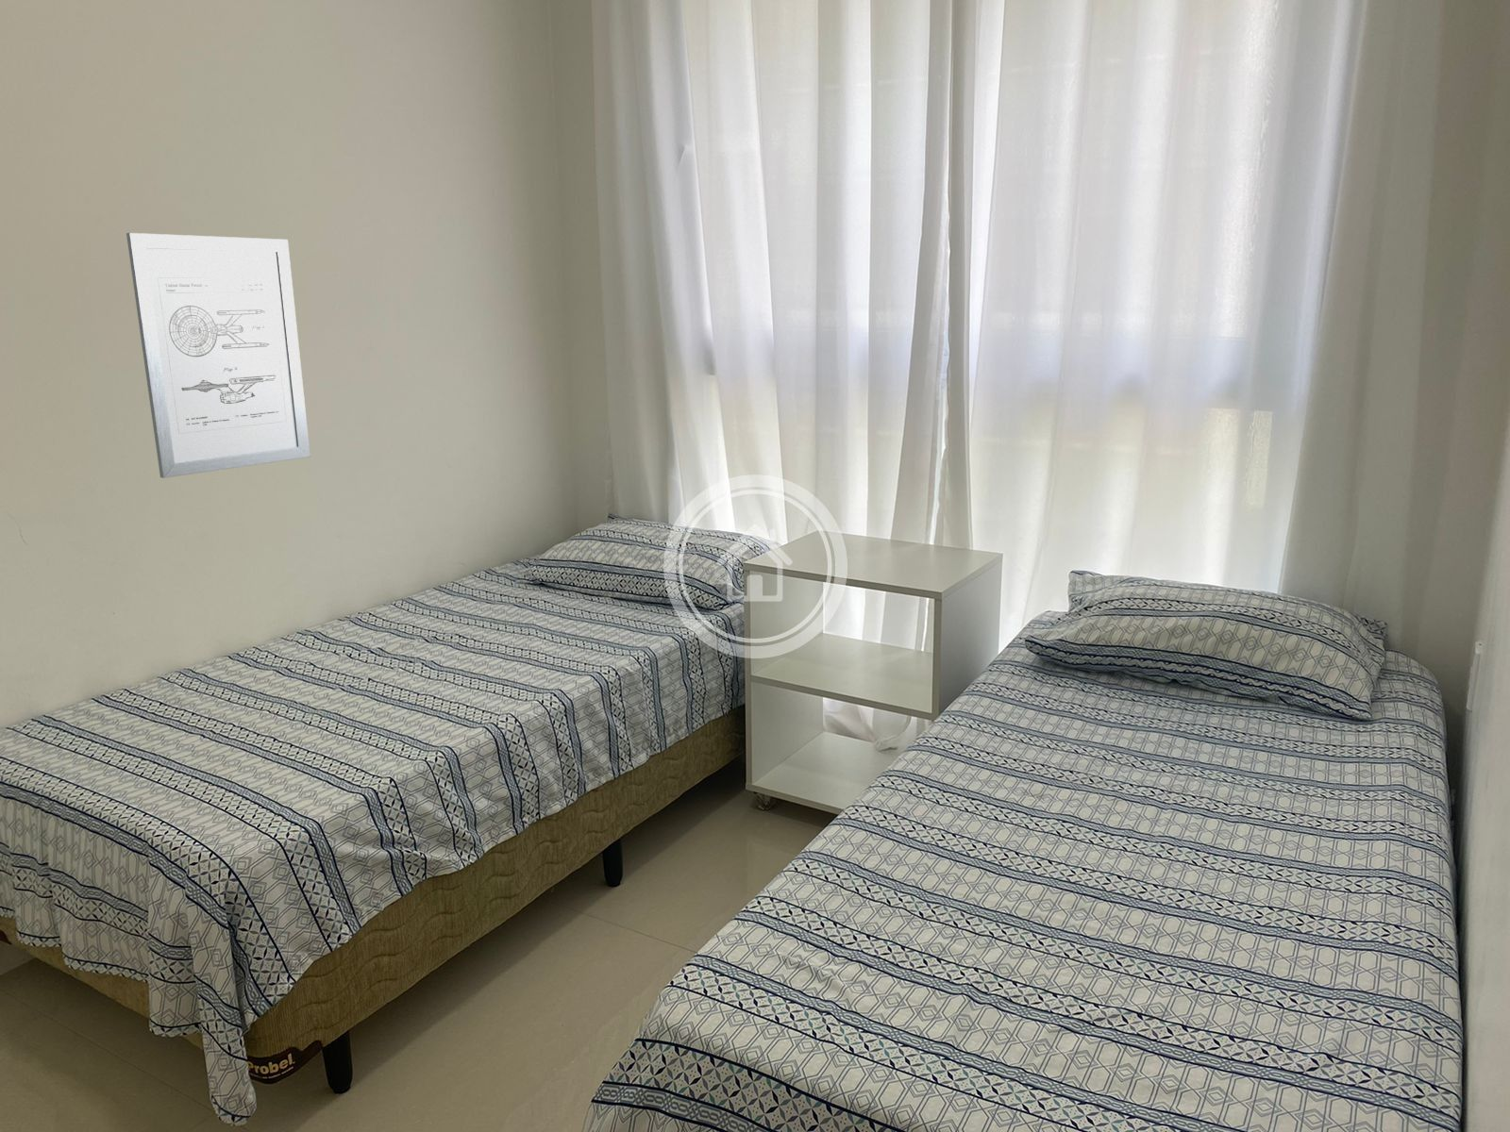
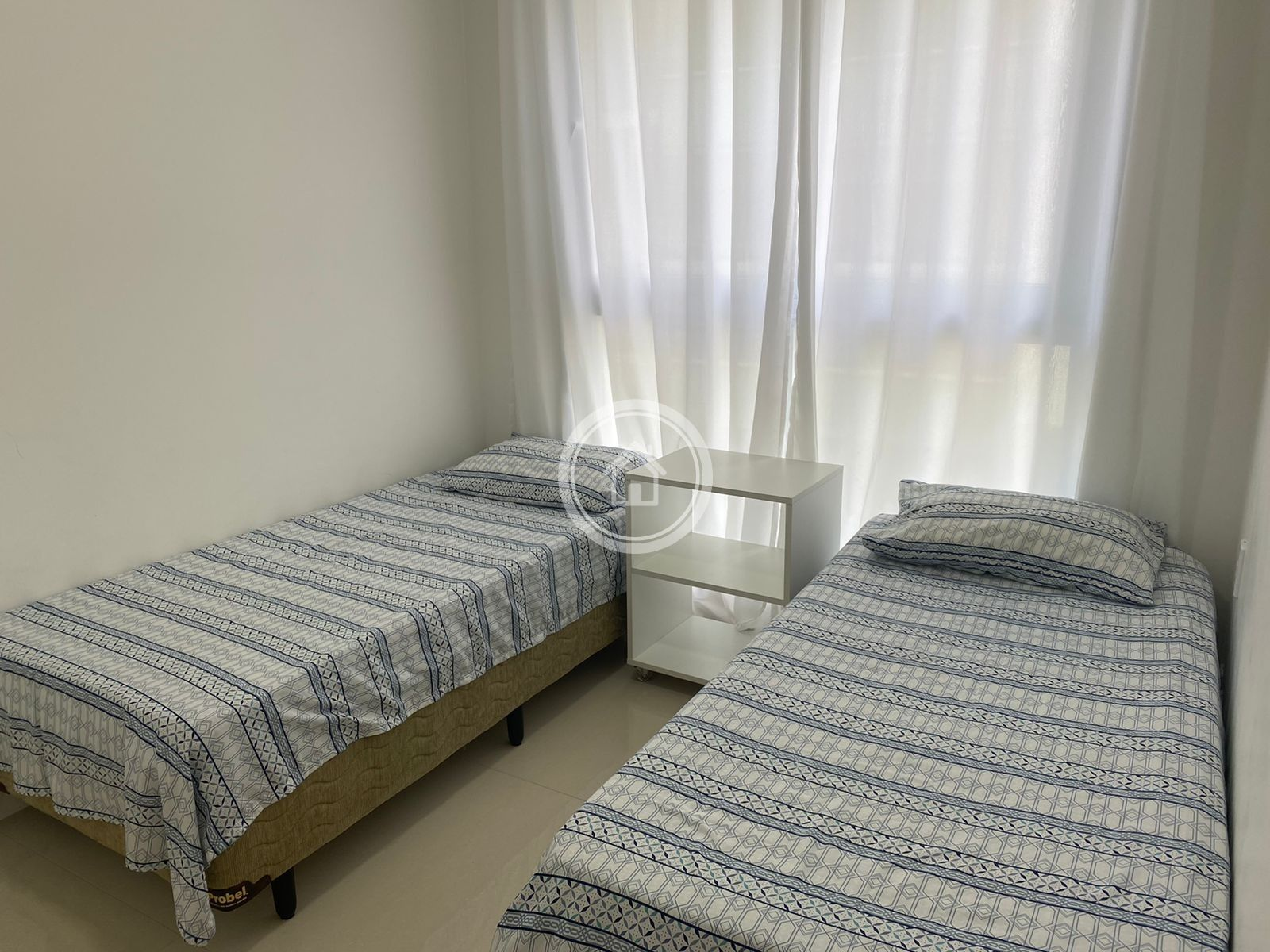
- wall art (226, 354)
